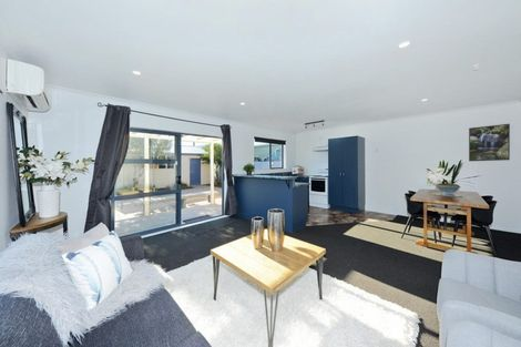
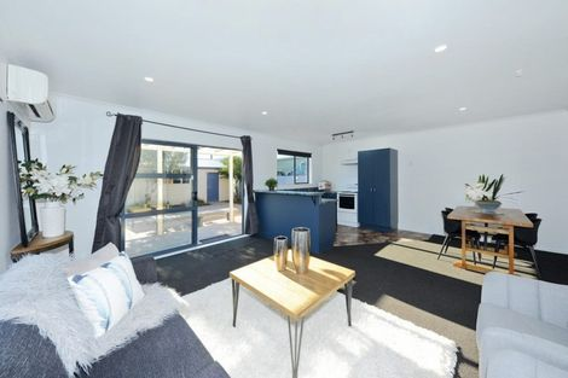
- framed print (488, 143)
